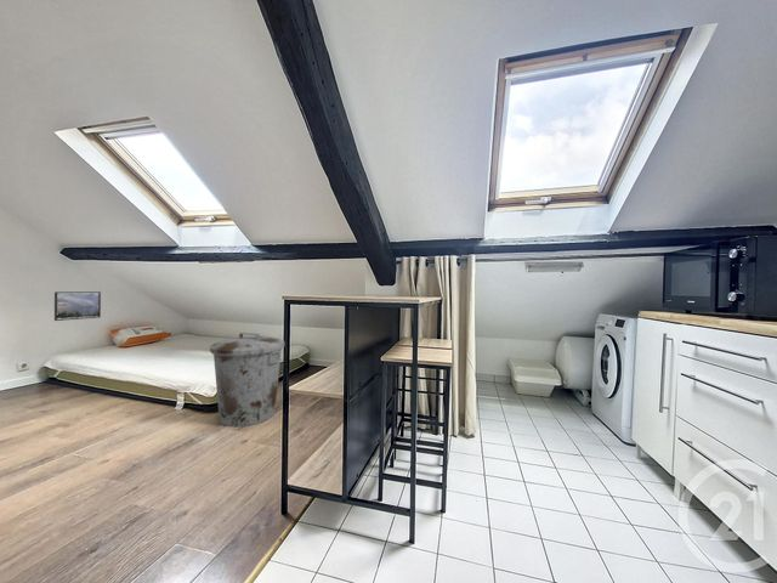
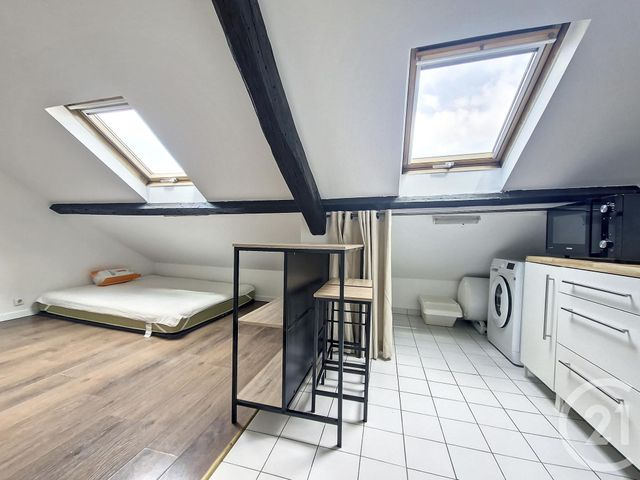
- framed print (78, 305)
- trash can (248, 374)
